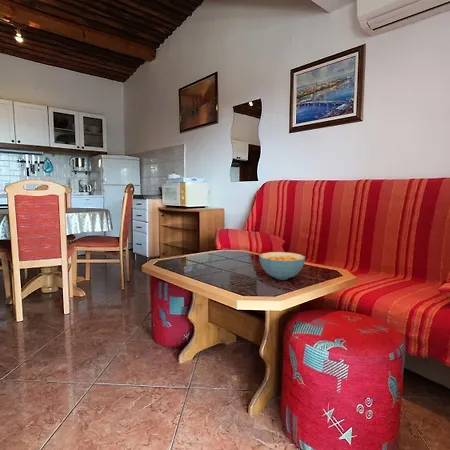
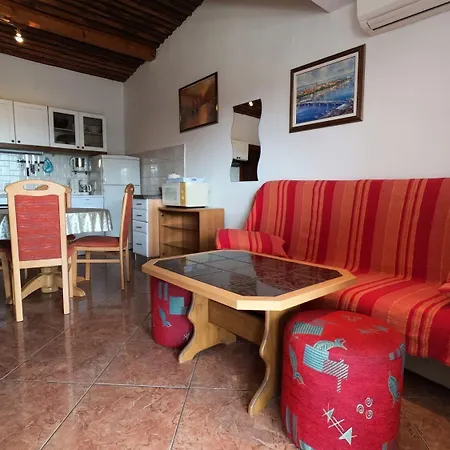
- cereal bowl (281, 267)
